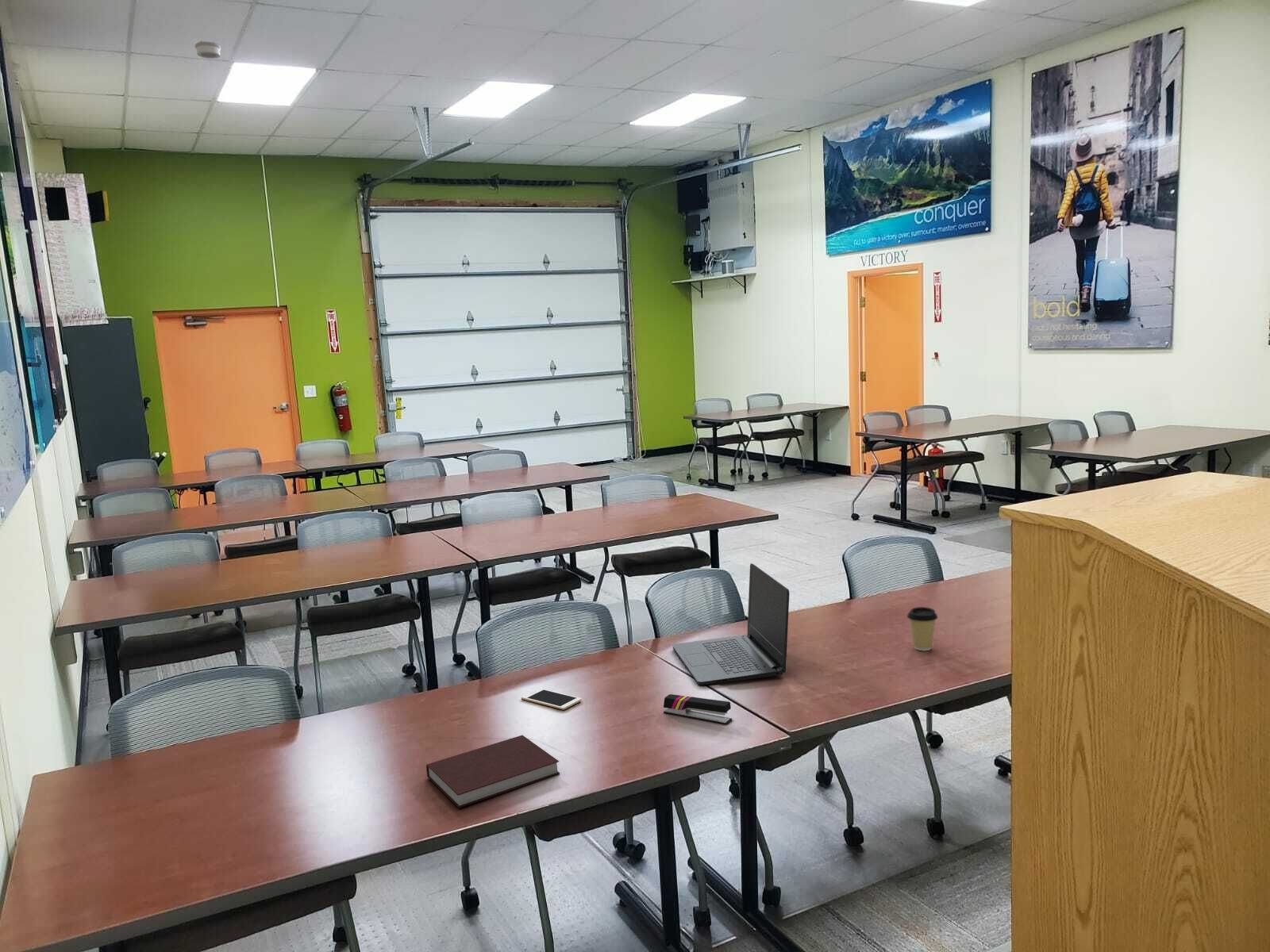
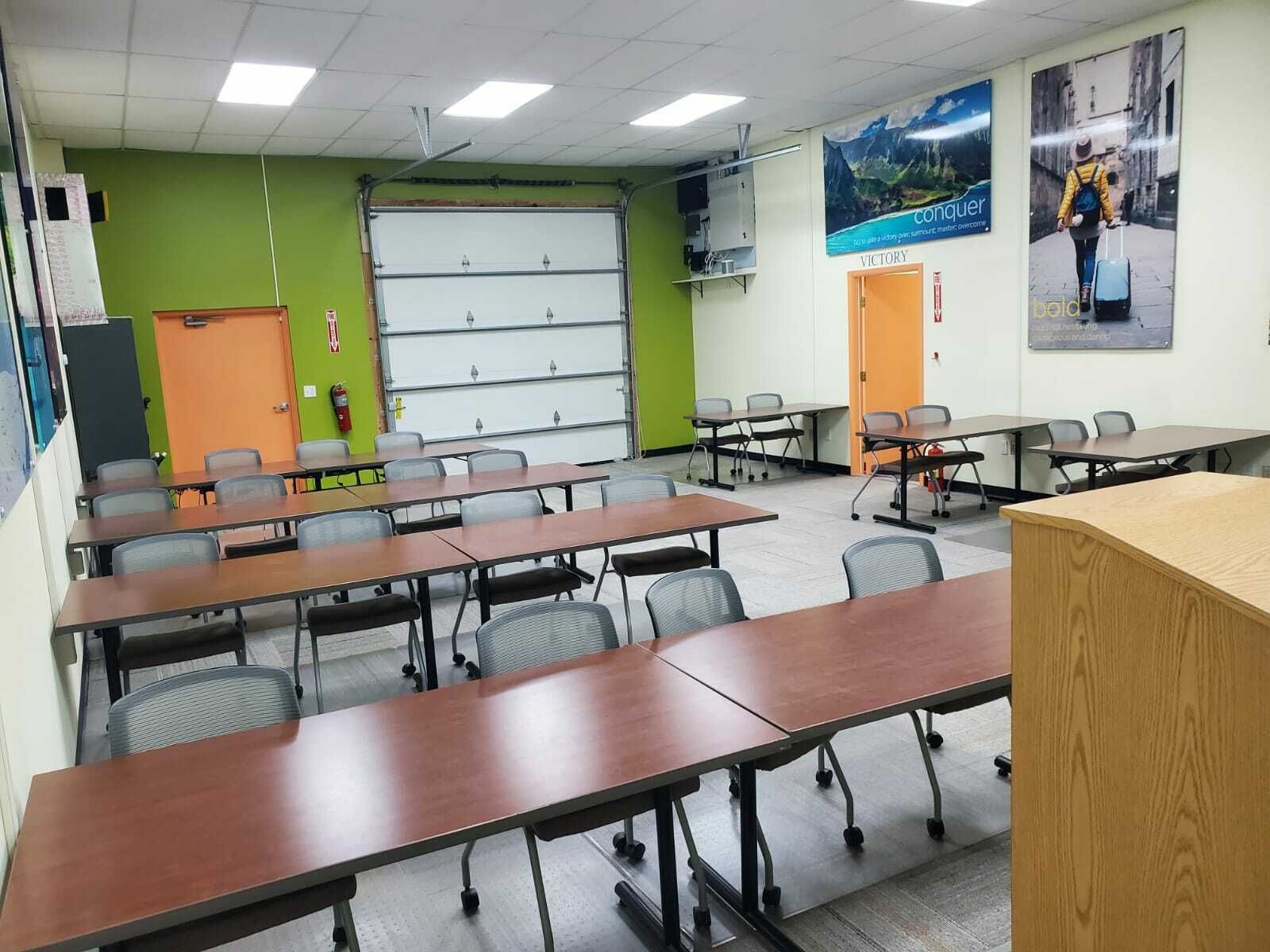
- cell phone (551, 698)
- coffee cup (922, 629)
- laptop (729, 636)
- smoke detector (208, 48)
- notebook (492, 769)
- stapler (696, 707)
